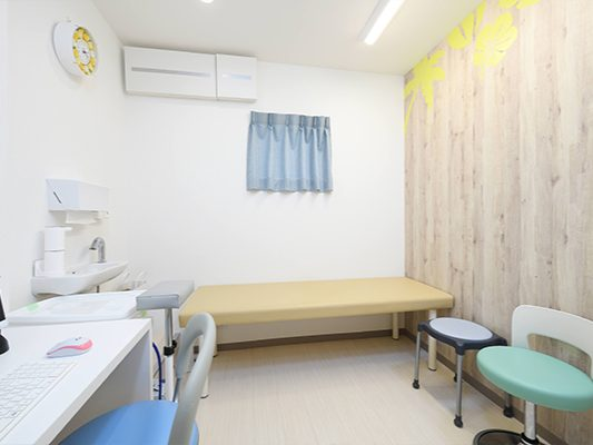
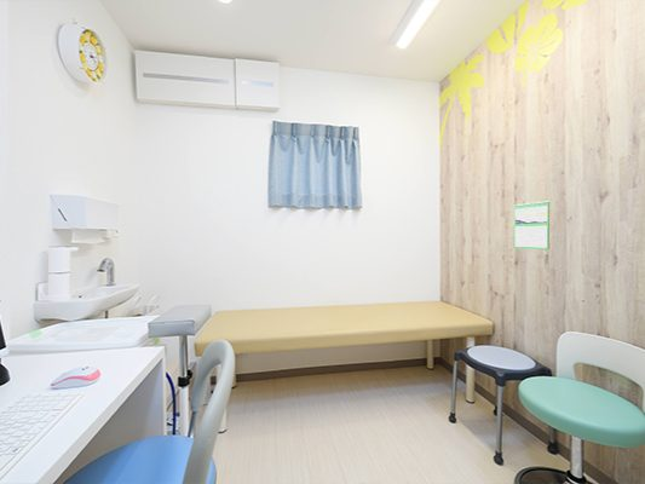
+ calendar (530, 225)
